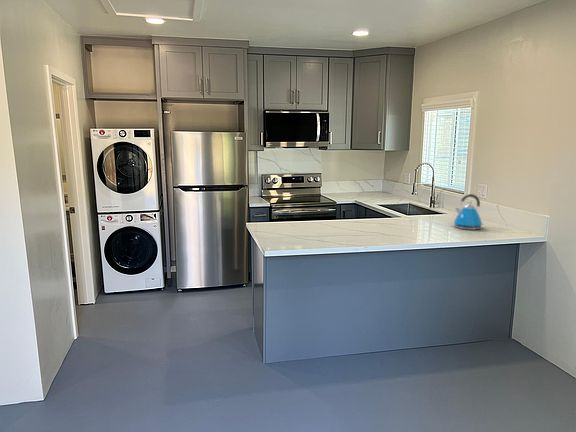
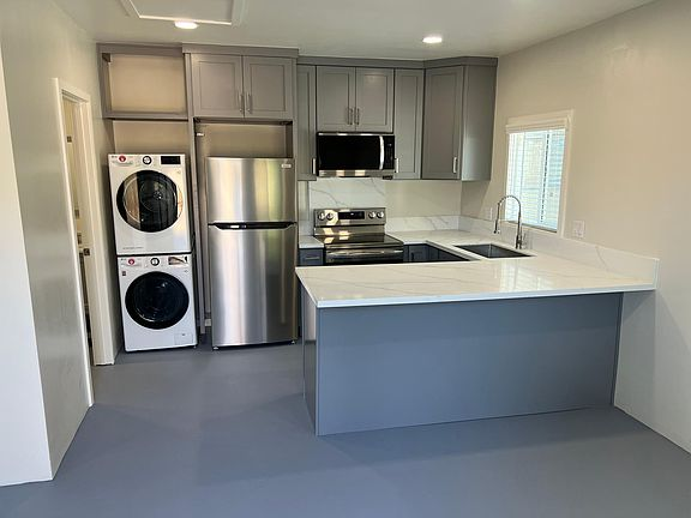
- kettle (469, 210)
